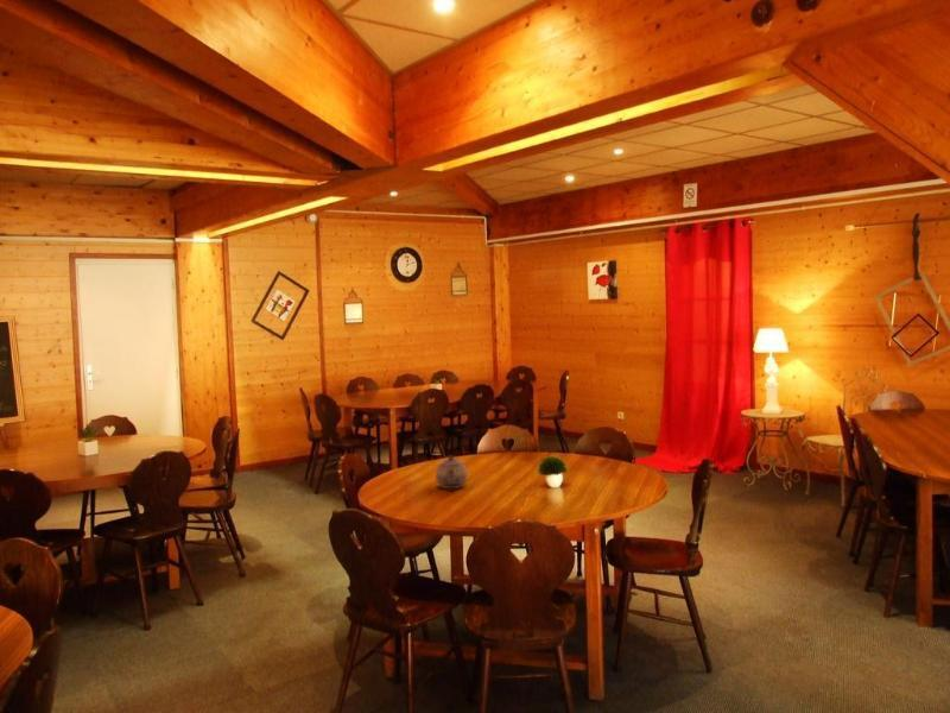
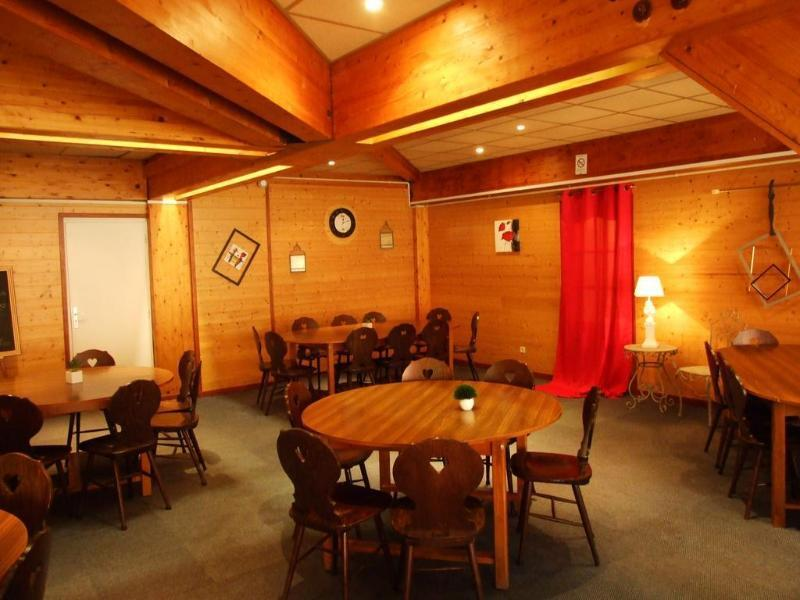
- teapot (451, 471)
